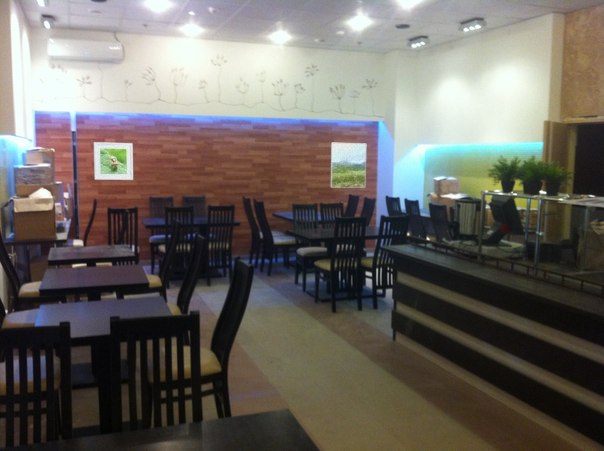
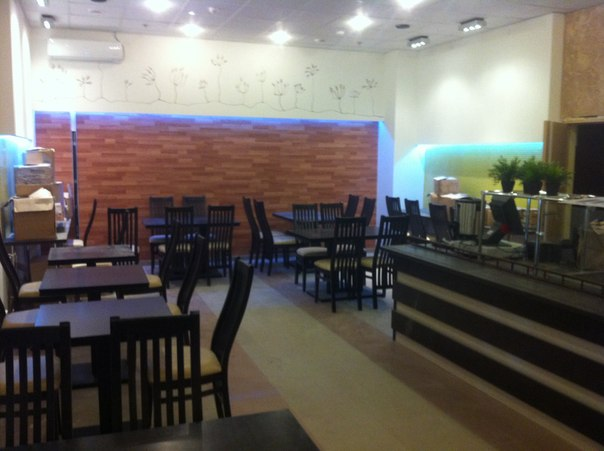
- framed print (113, 161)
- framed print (348, 165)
